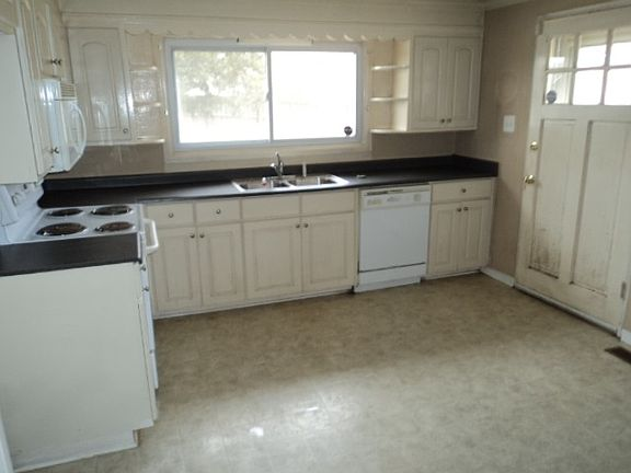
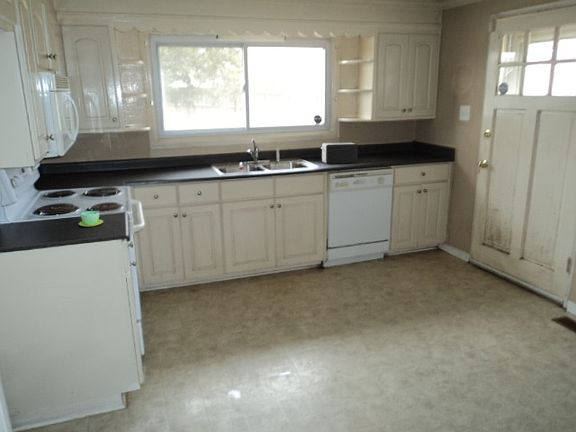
+ toaster (339, 153)
+ cup (90, 218)
